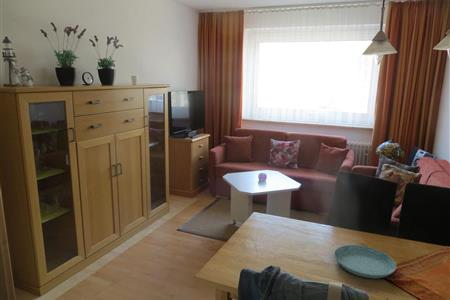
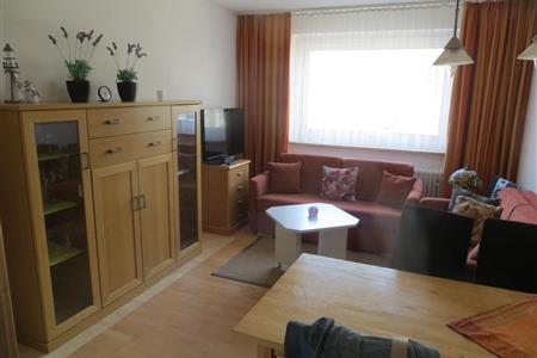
- saucer (363, 261)
